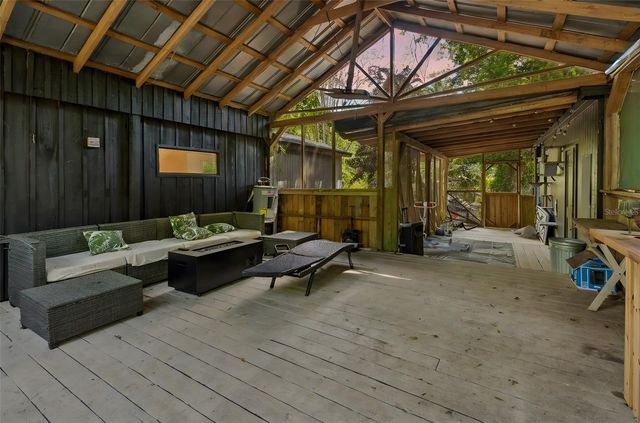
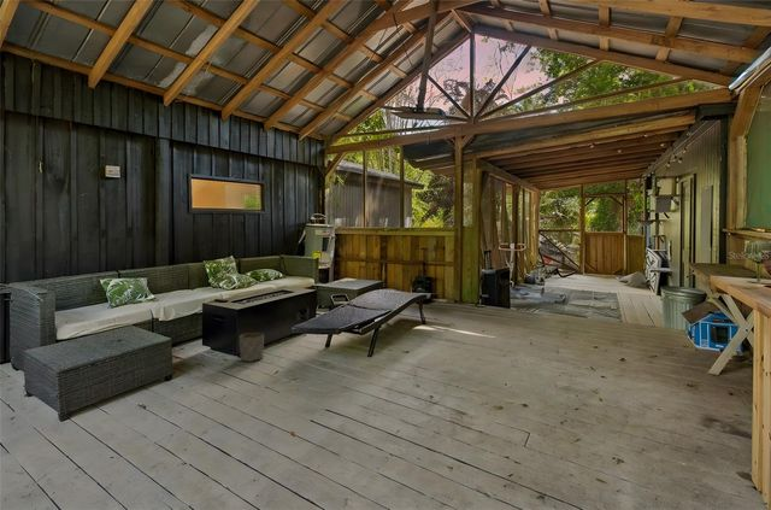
+ planter (252, 346)
